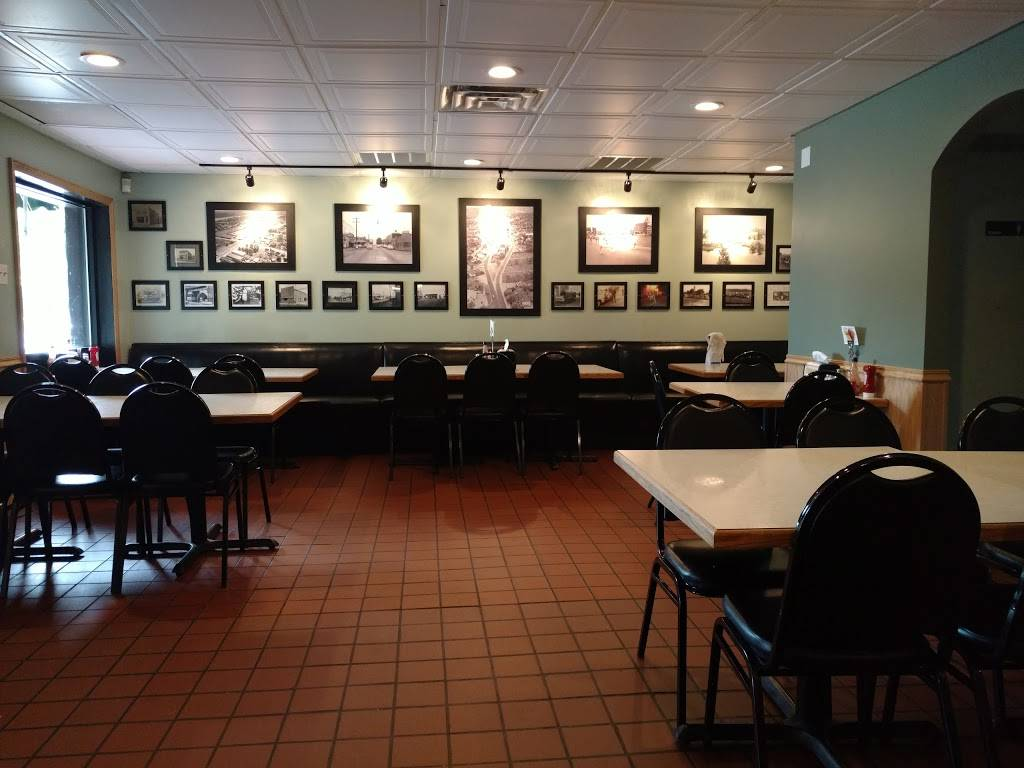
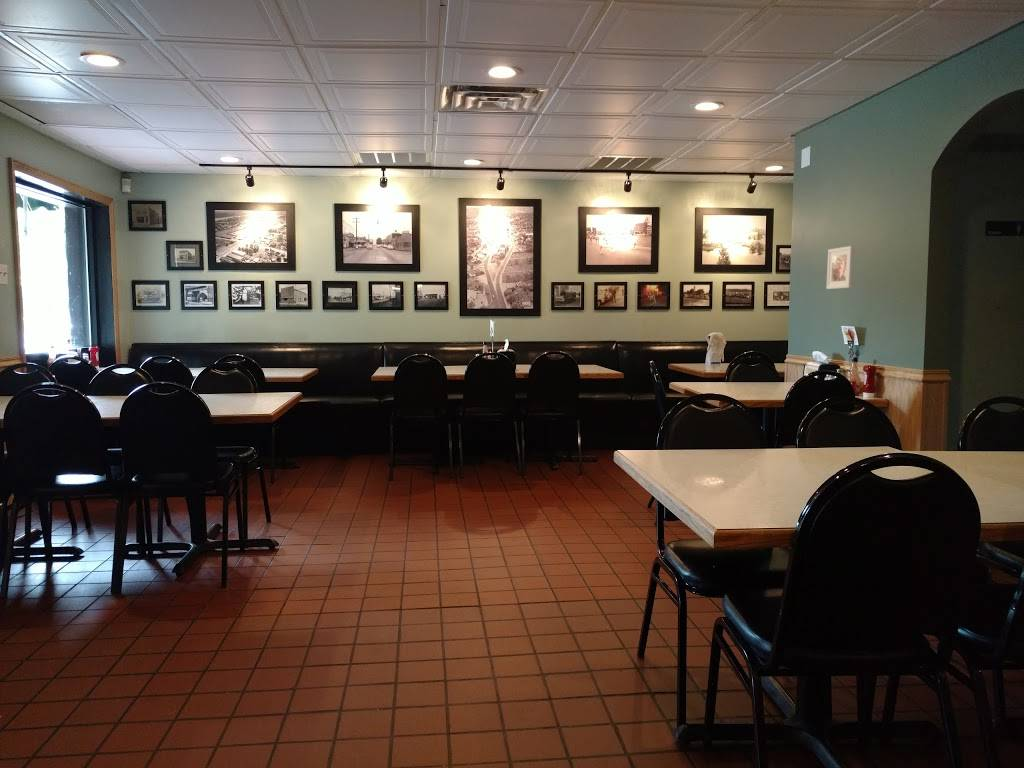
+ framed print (839, 268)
